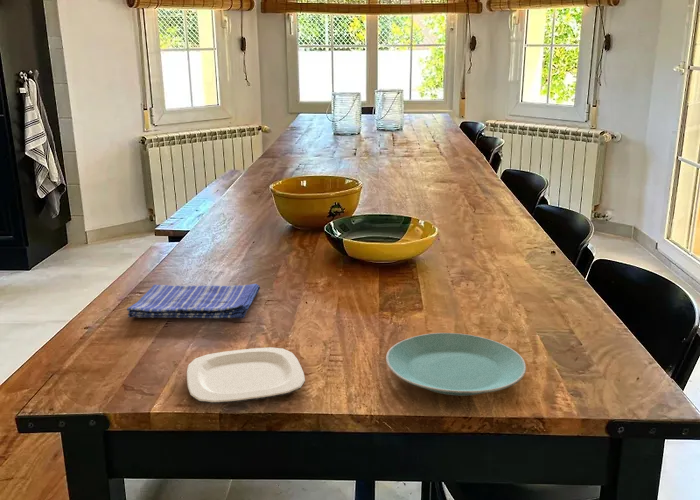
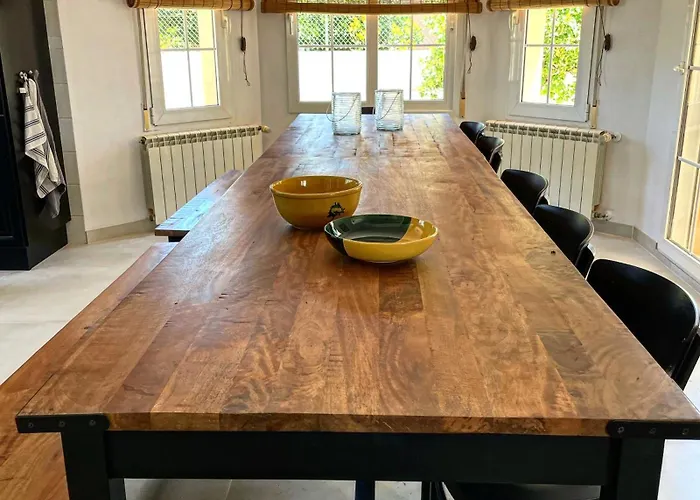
- dish towel (196, 298)
- plate (454, 366)
- plate (245, 376)
